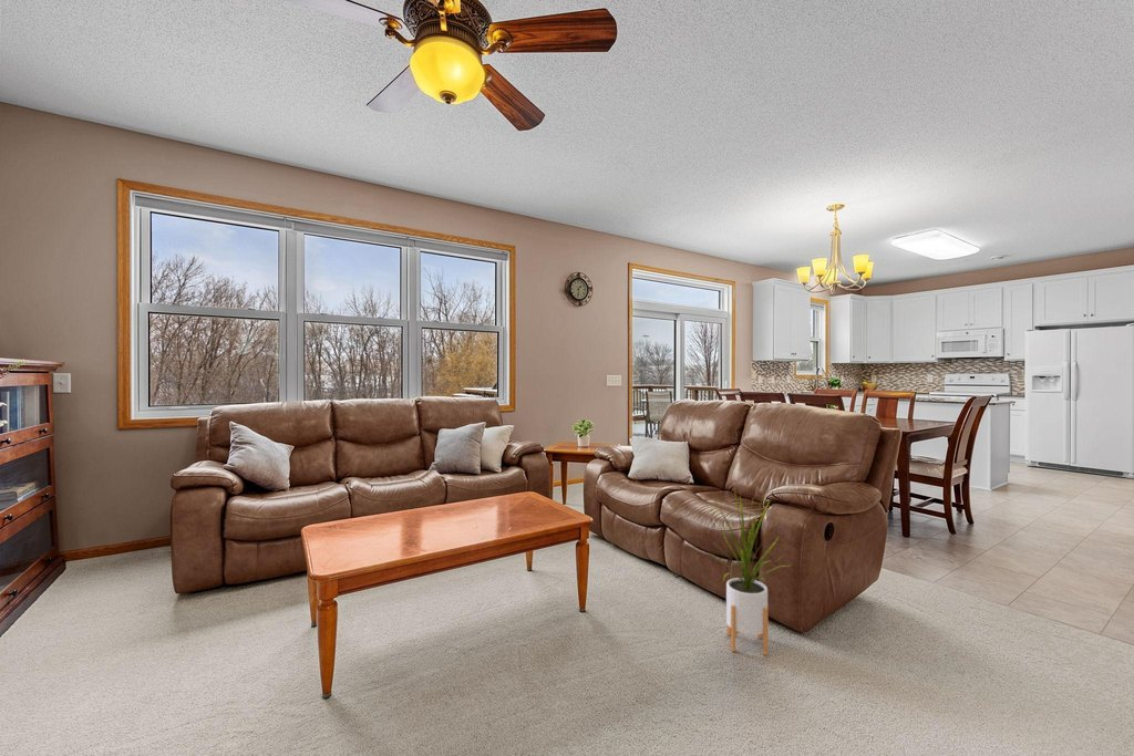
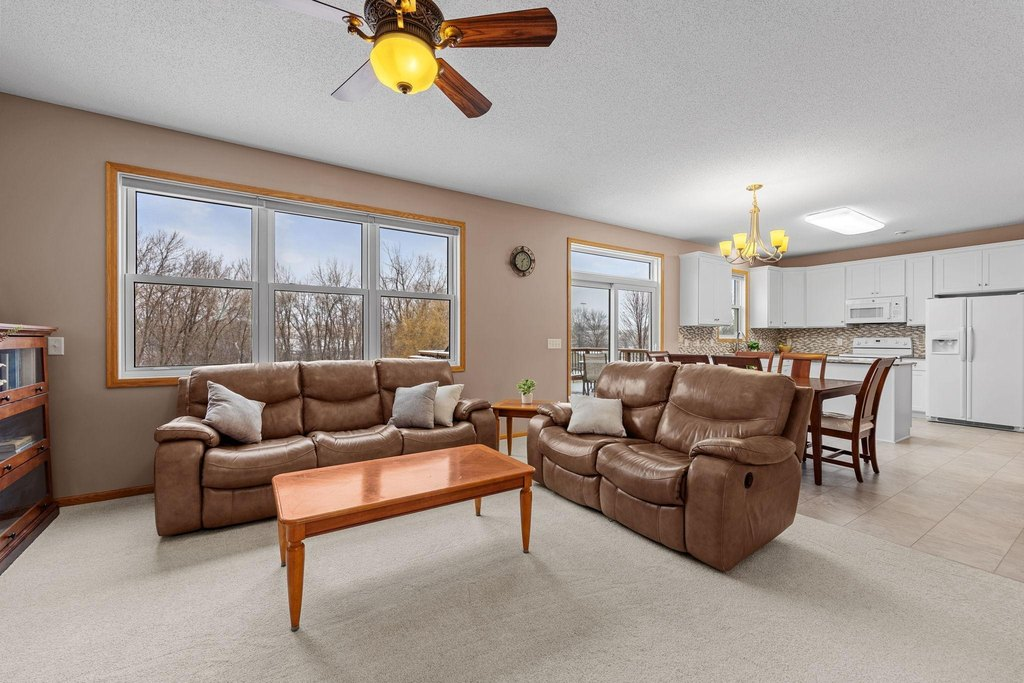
- house plant (748, 567)
